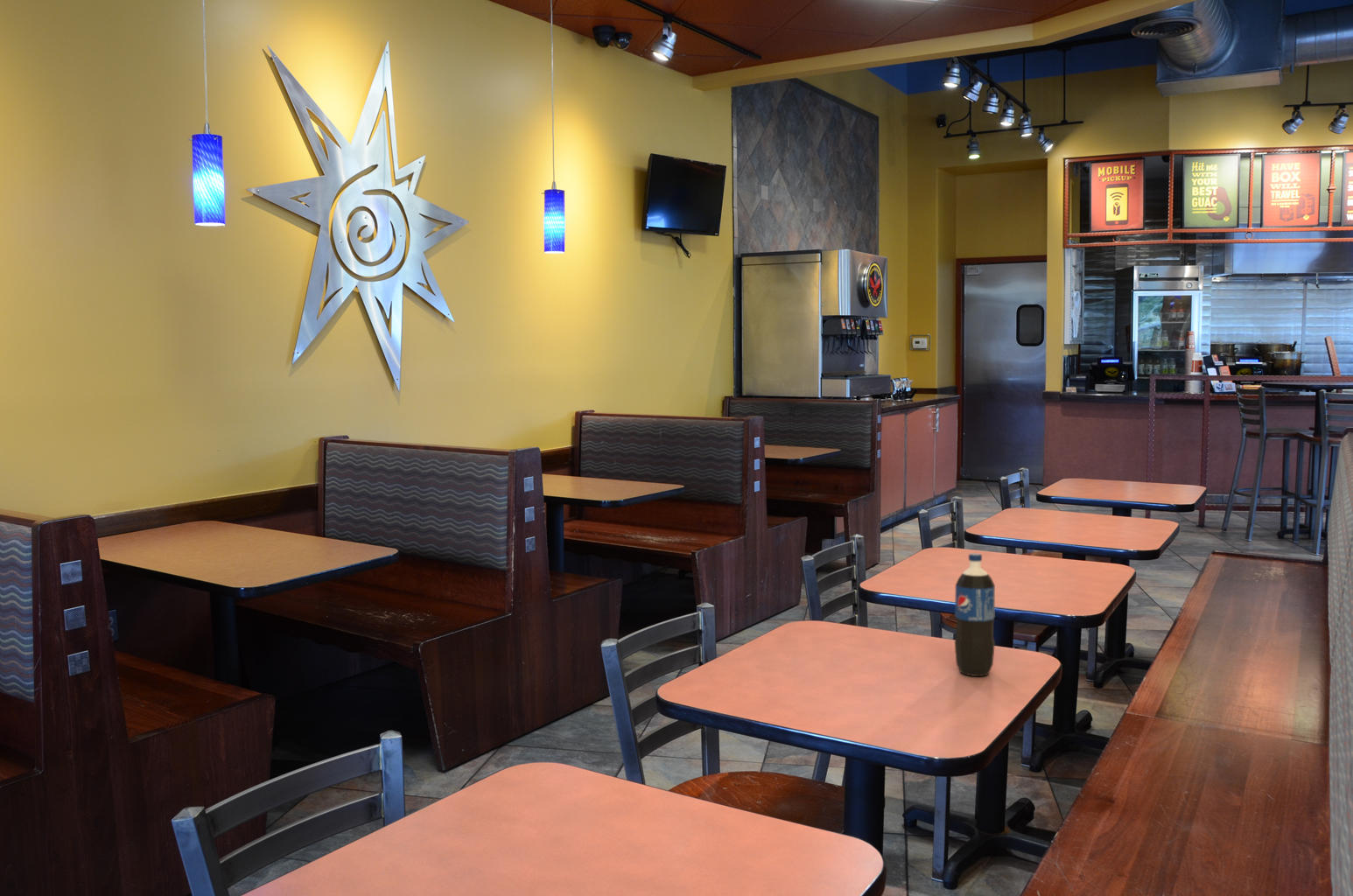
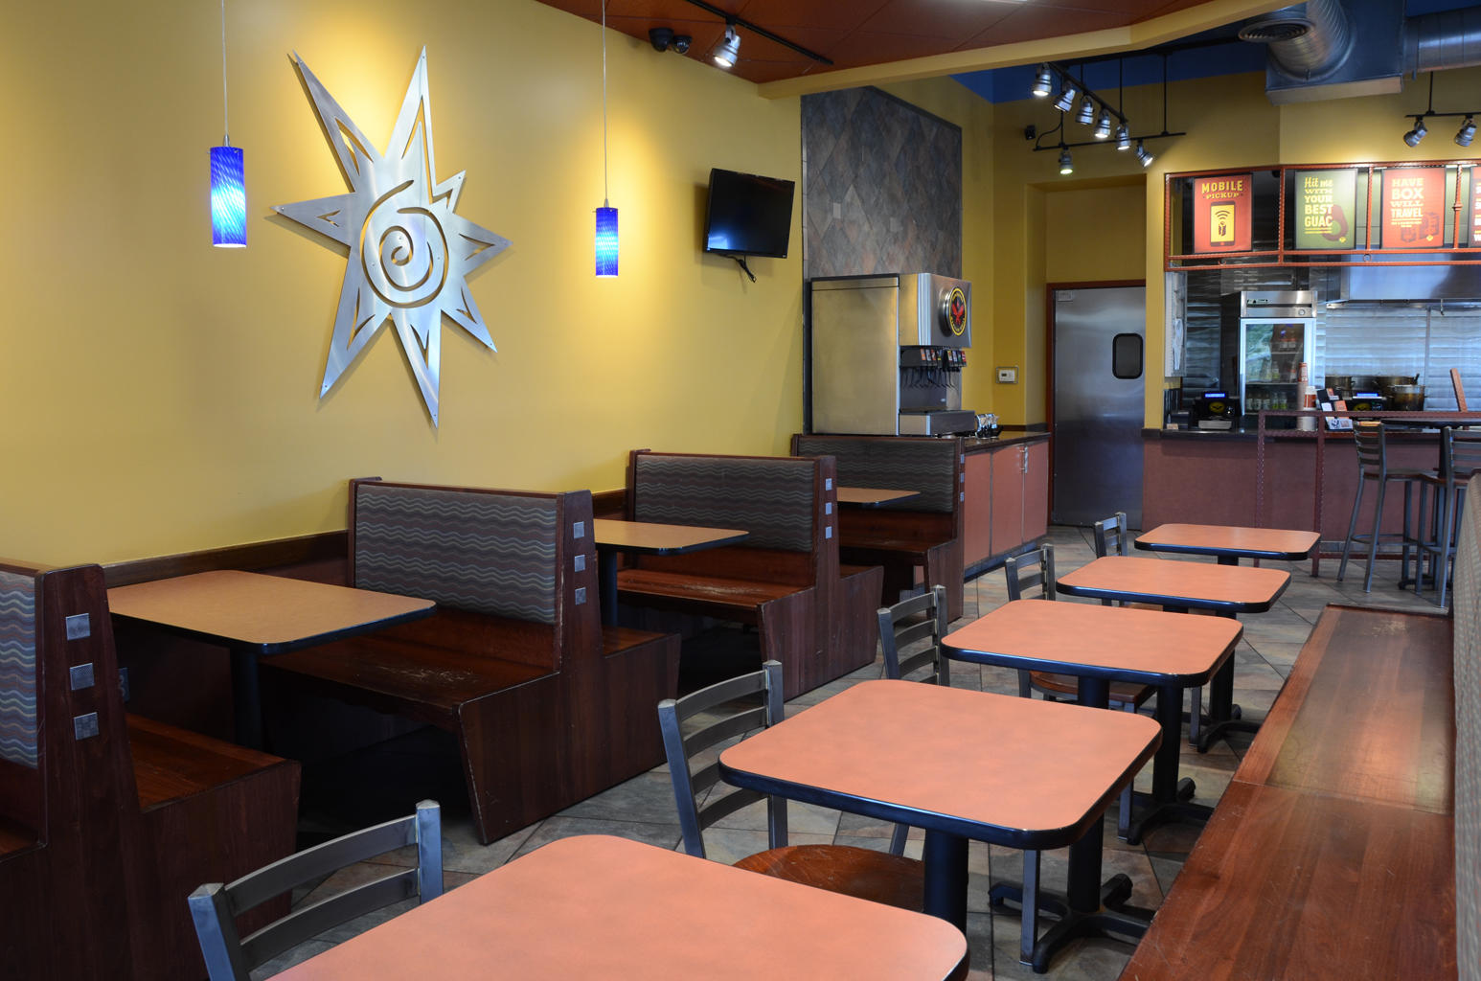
- pop (974, 613)
